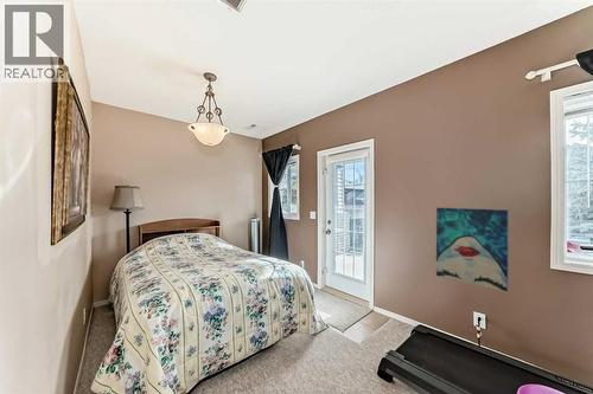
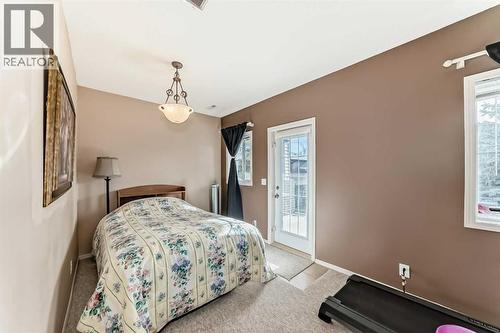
- wall art (468, 245)
